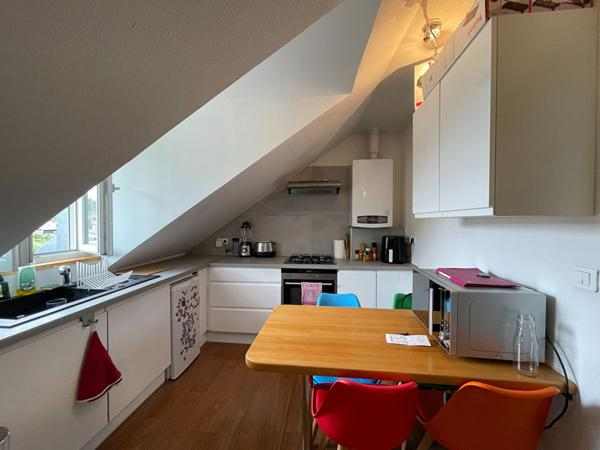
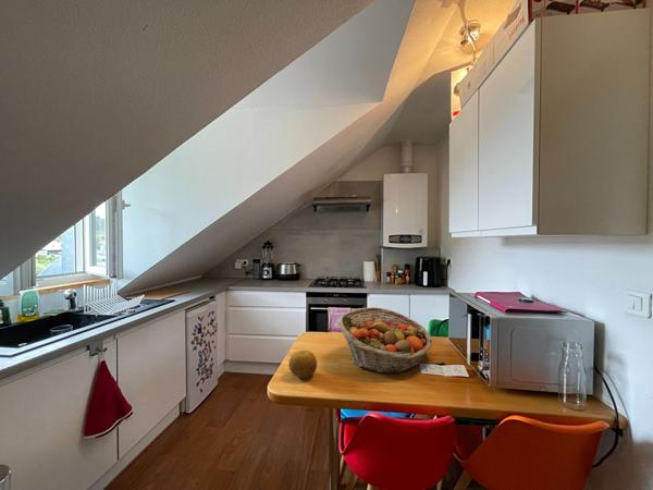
+ fruit basket (384, 336)
+ fruit (303, 364)
